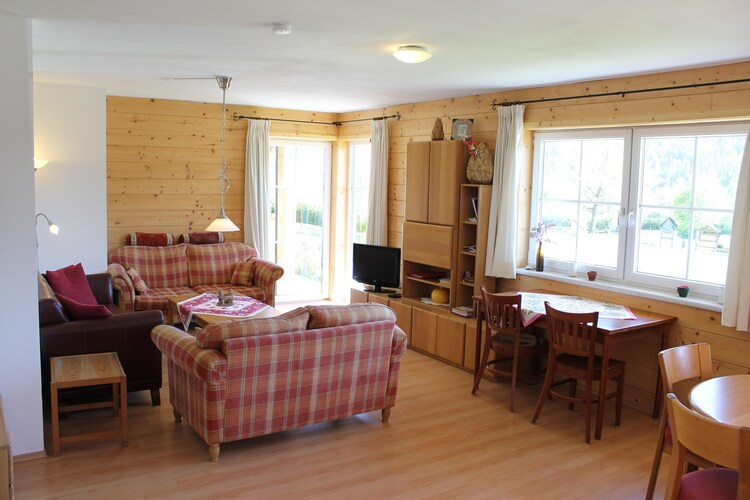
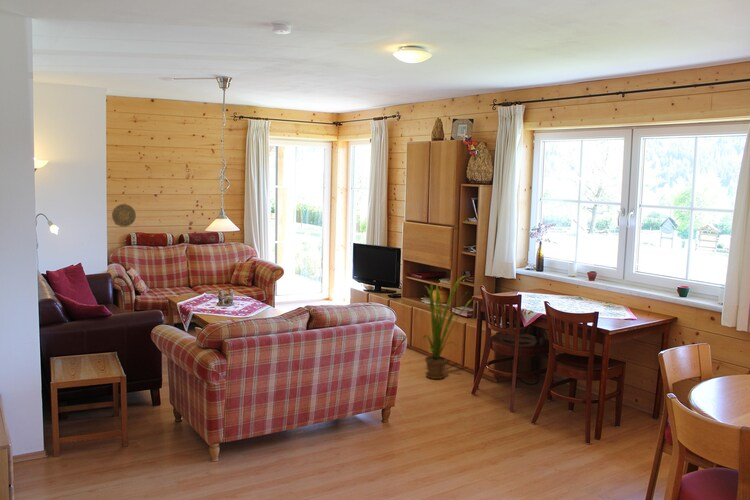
+ decorative plate (124, 215)
+ house plant (439, 326)
